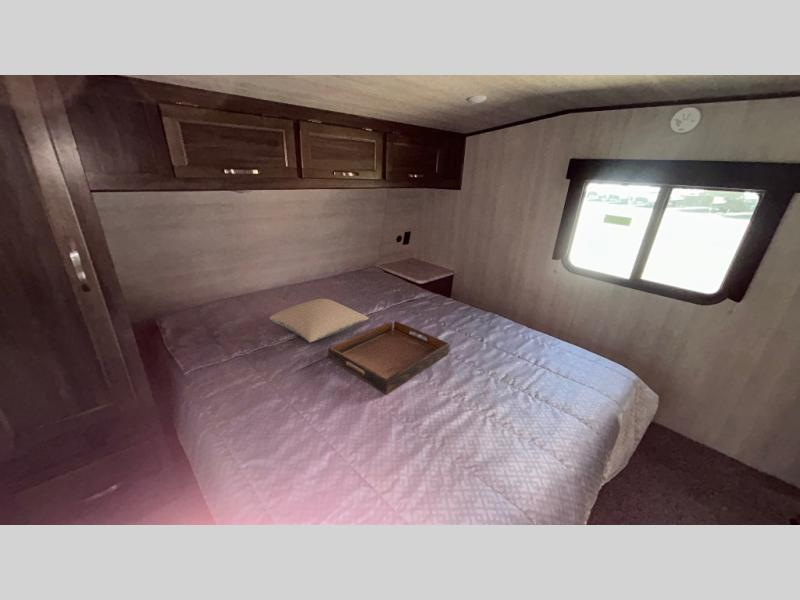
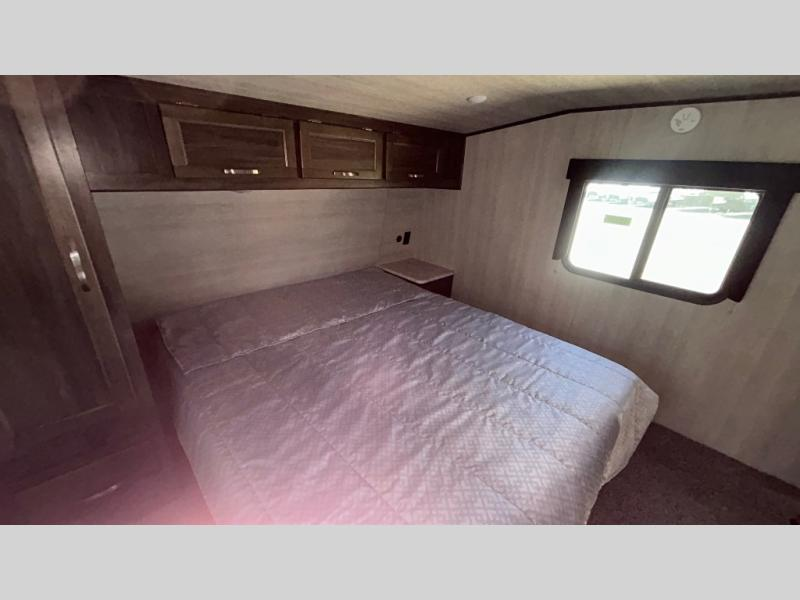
- pillow (319, 318)
- serving tray (390, 350)
